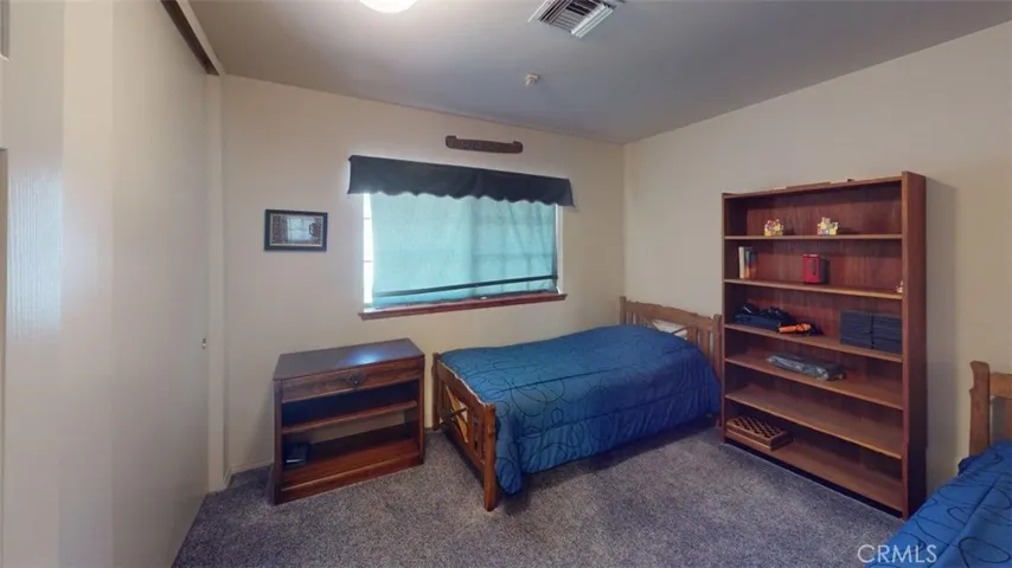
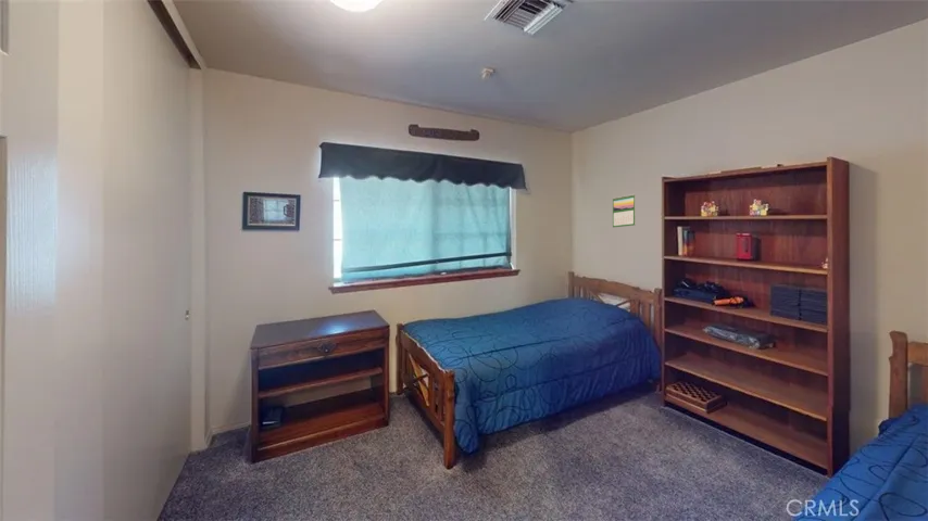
+ calendar (623, 211)
